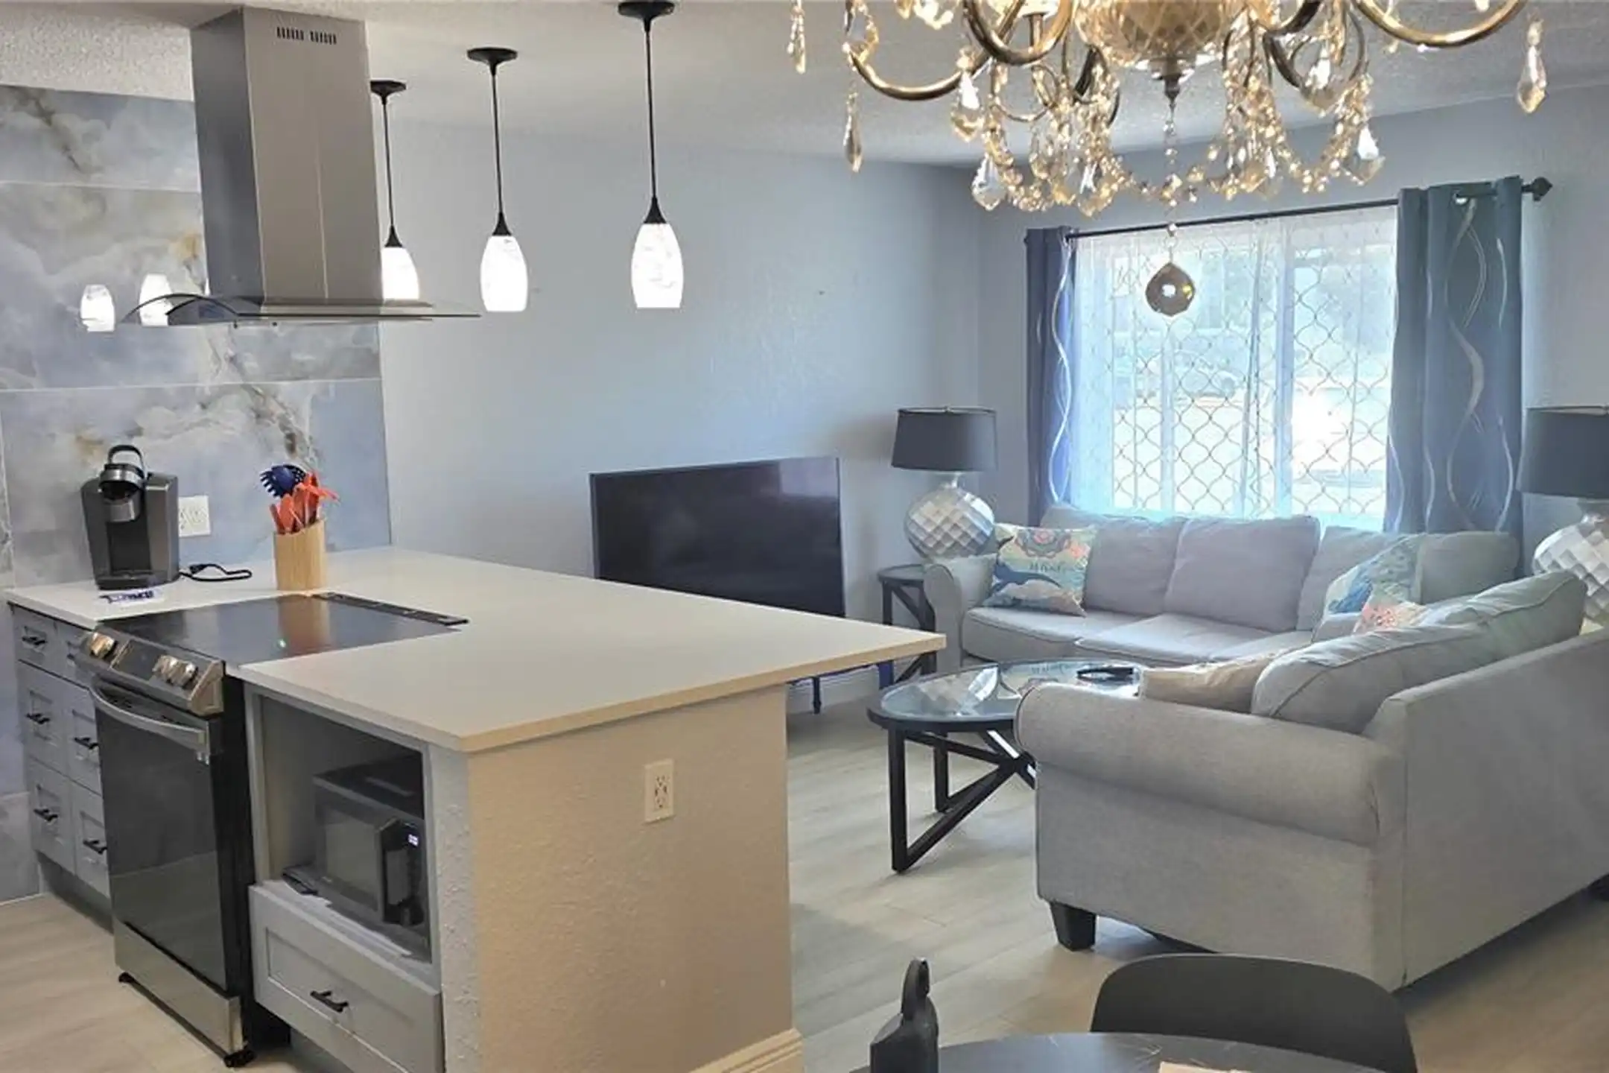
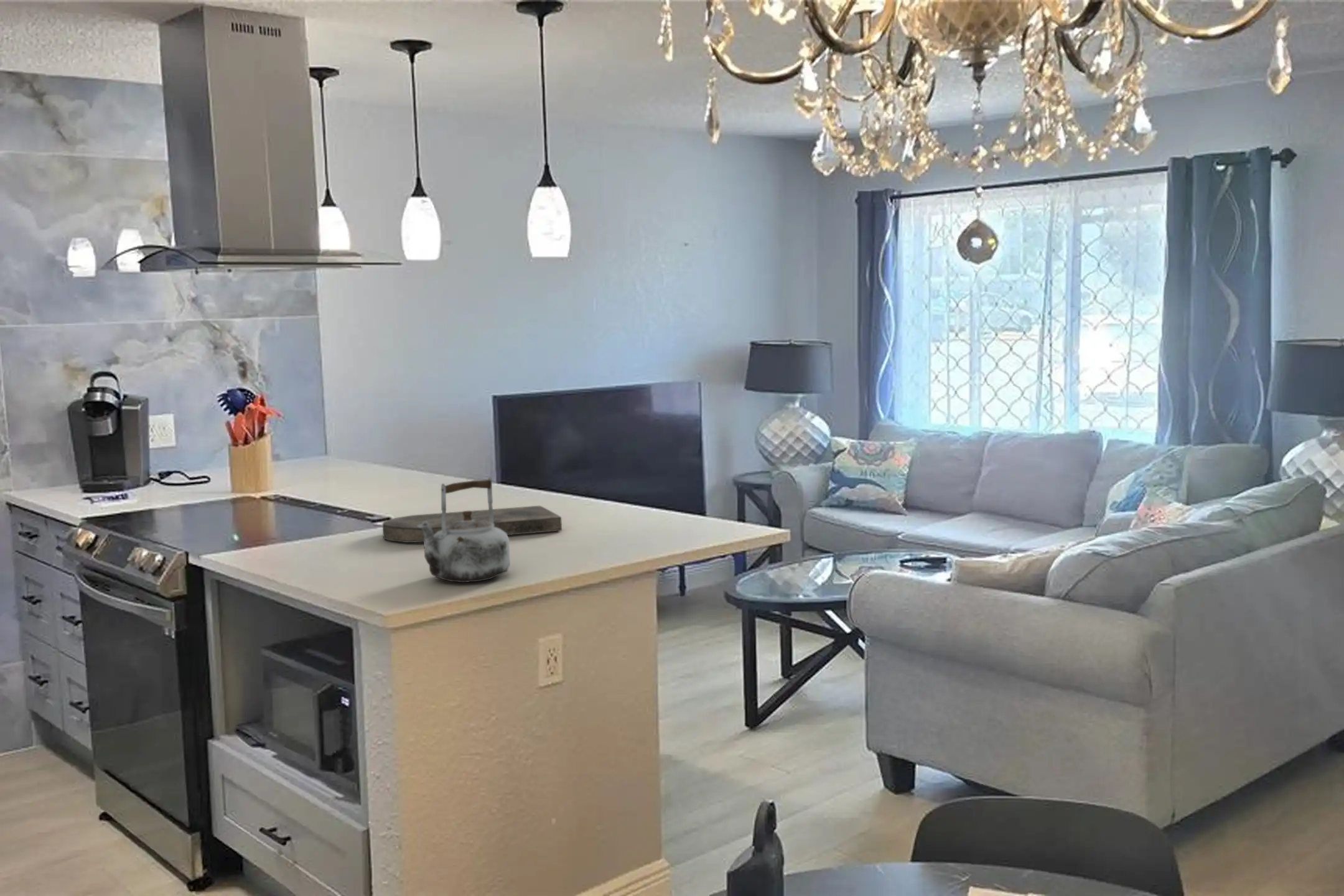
+ cutting board (472, 519)
+ kettle (460, 530)
